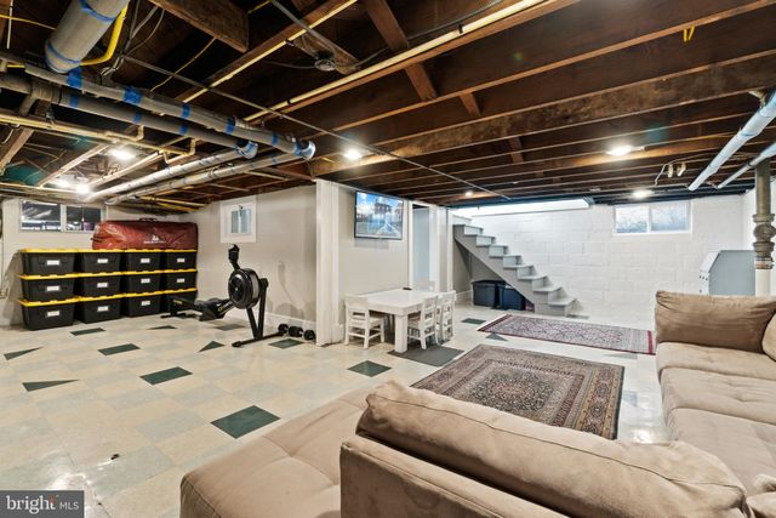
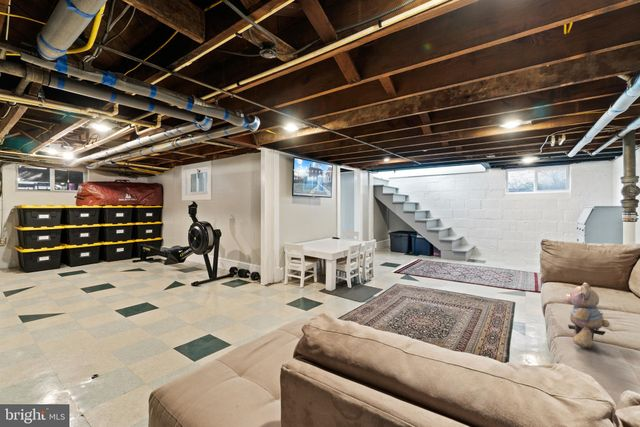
+ teddy bear (585, 313)
